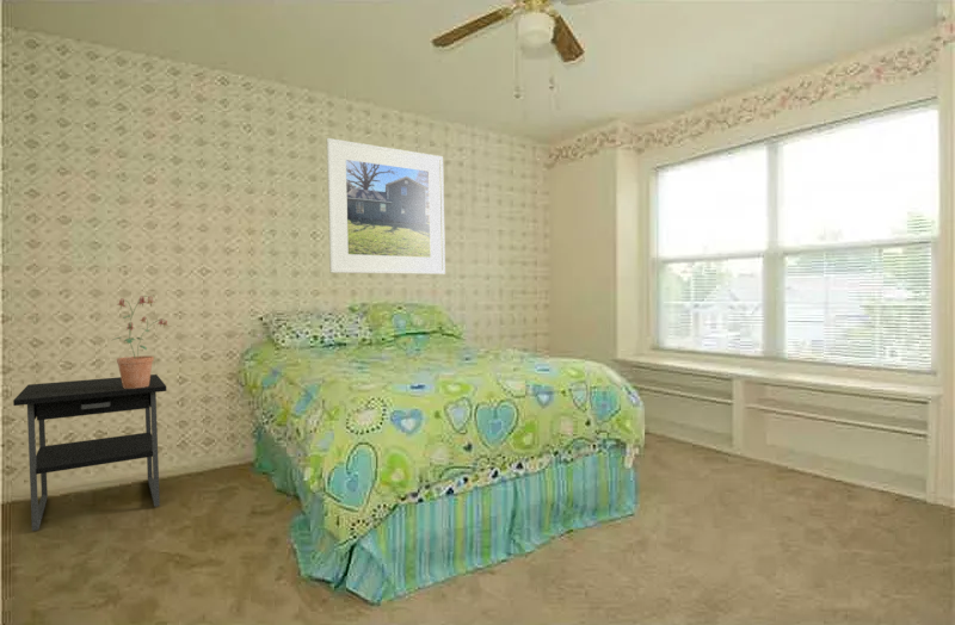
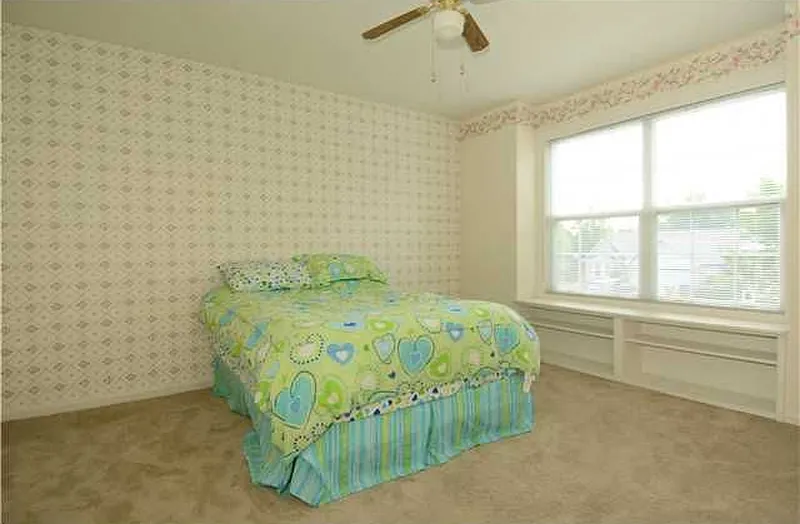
- nightstand (97, 444)
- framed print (389, 210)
- potted plant (140, 340)
